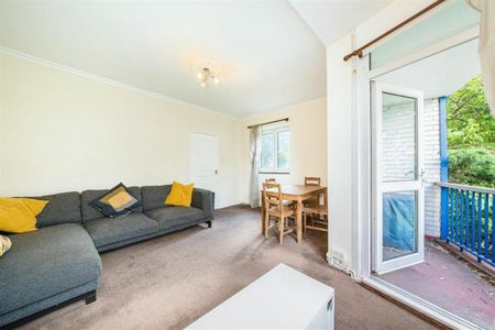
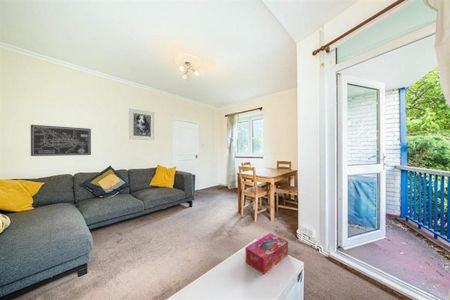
+ tissue box (267, 251)
+ wall art (63, 141)
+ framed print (142, 125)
